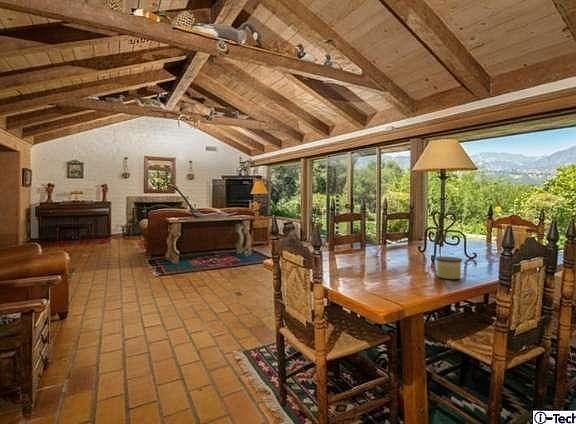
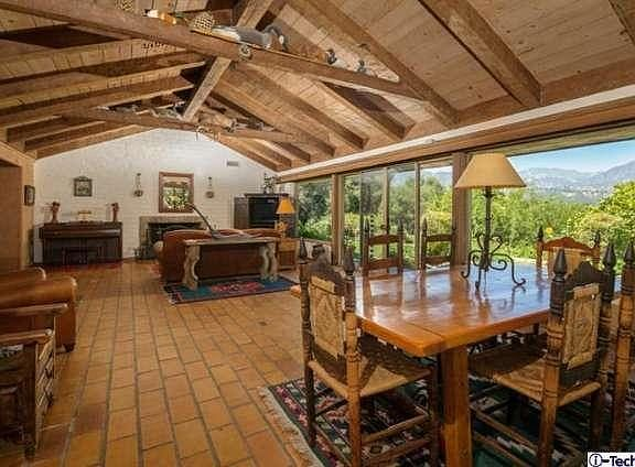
- candle (448, 267)
